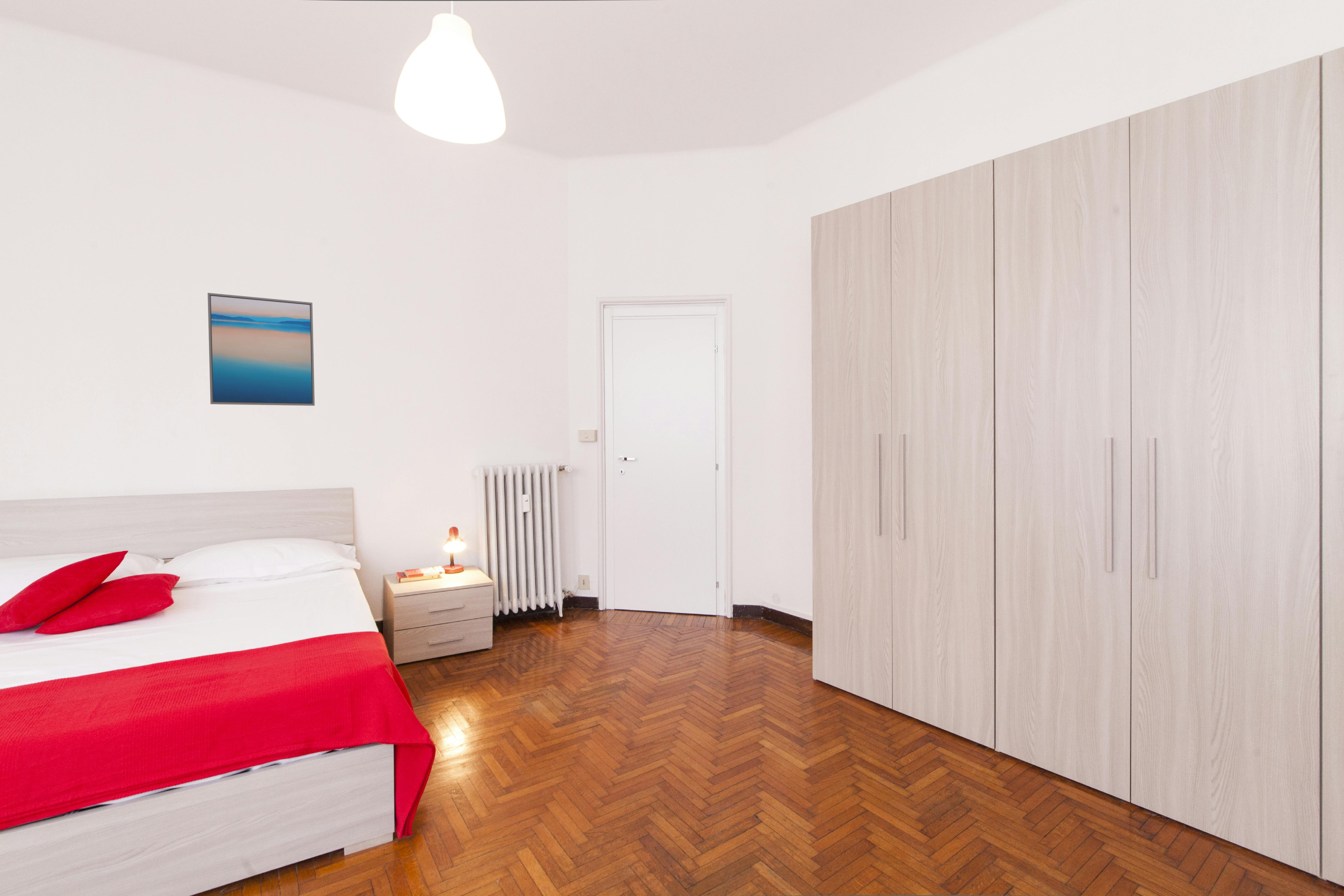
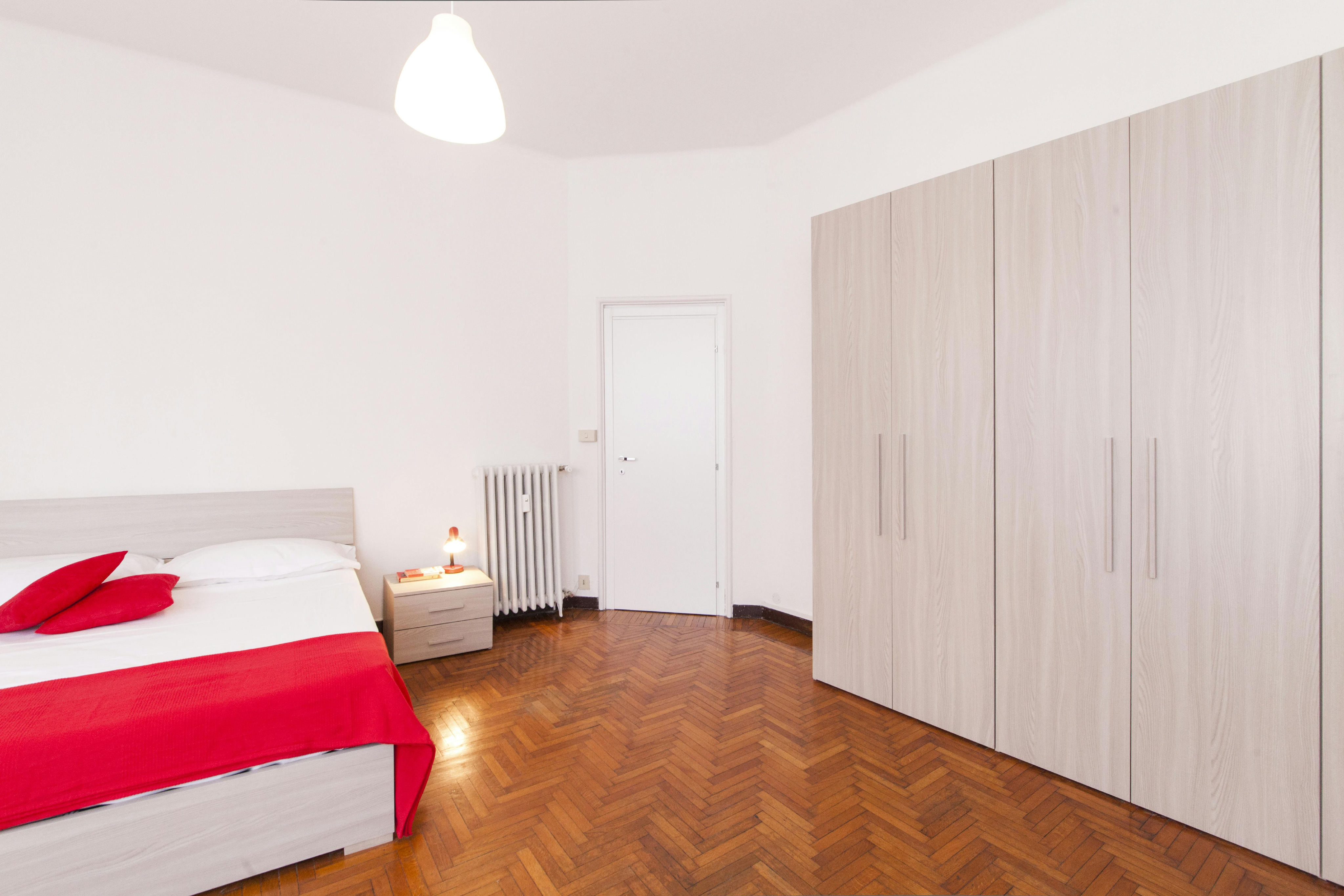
- wall art (263, 352)
